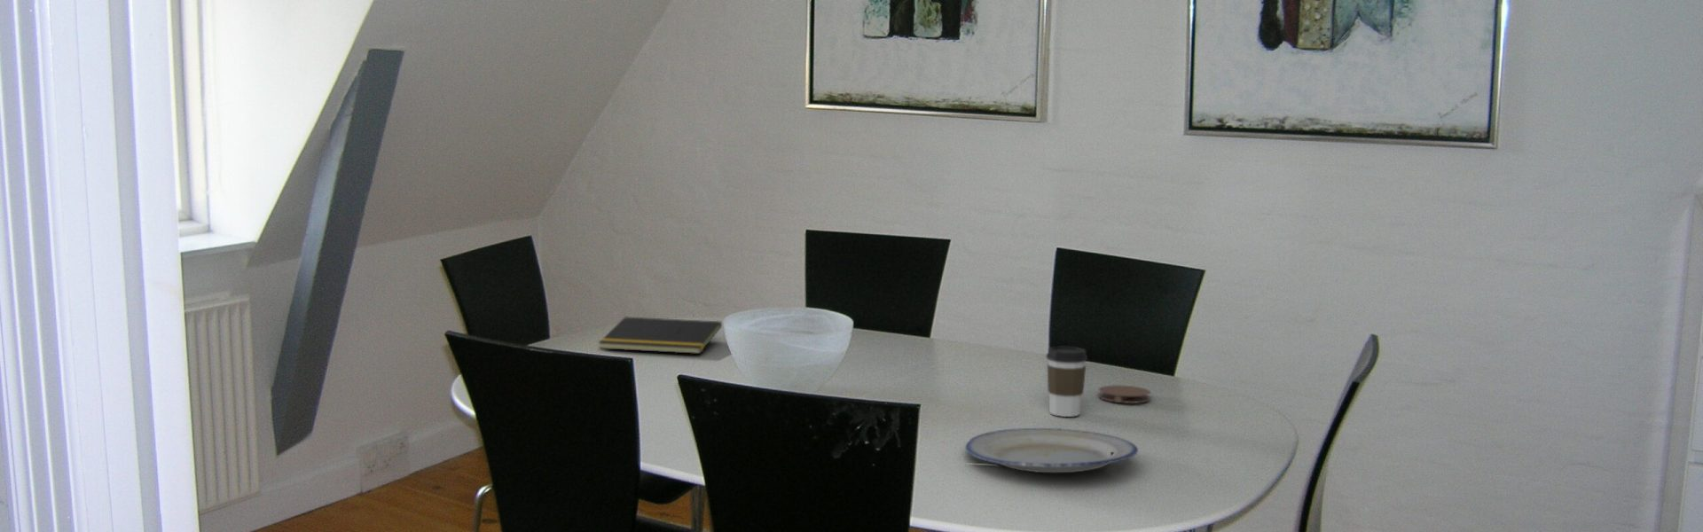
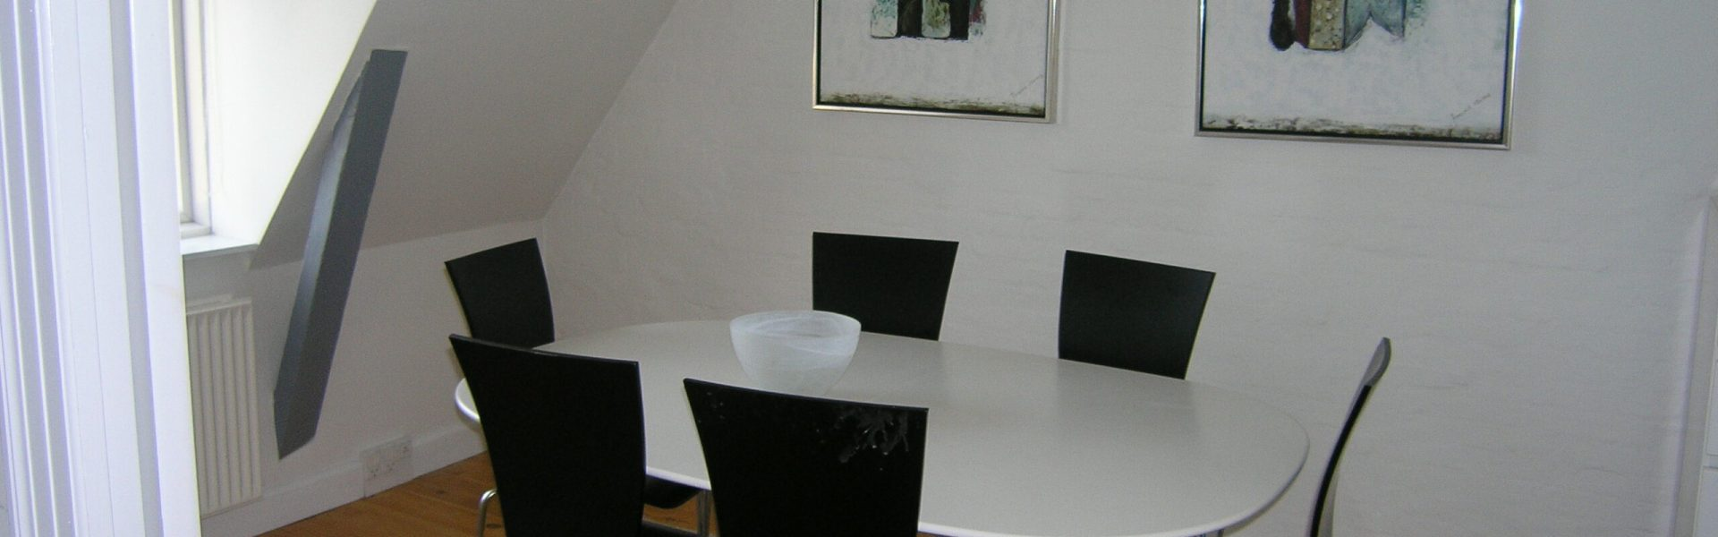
- plate (1050, 452)
- coaster (1124, 394)
- notepad (660, 334)
- coffee cup (1065, 381)
